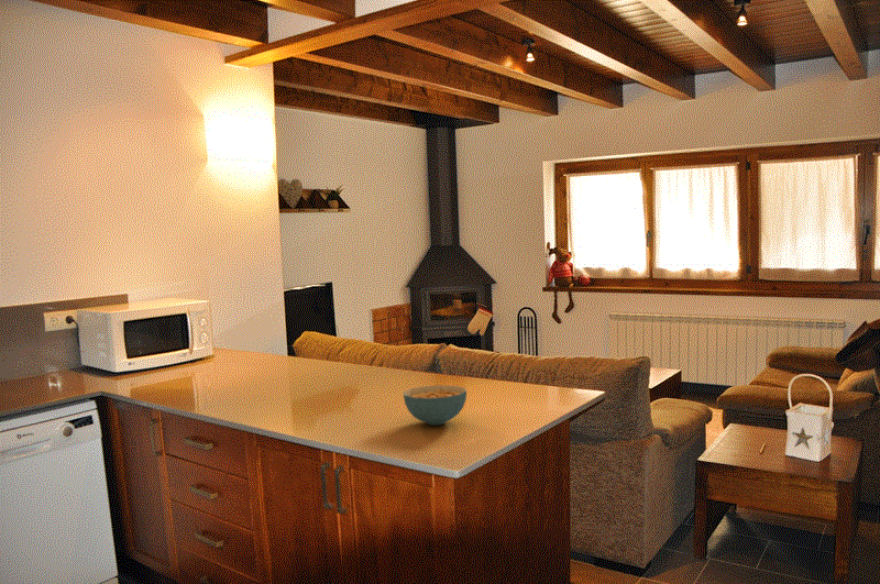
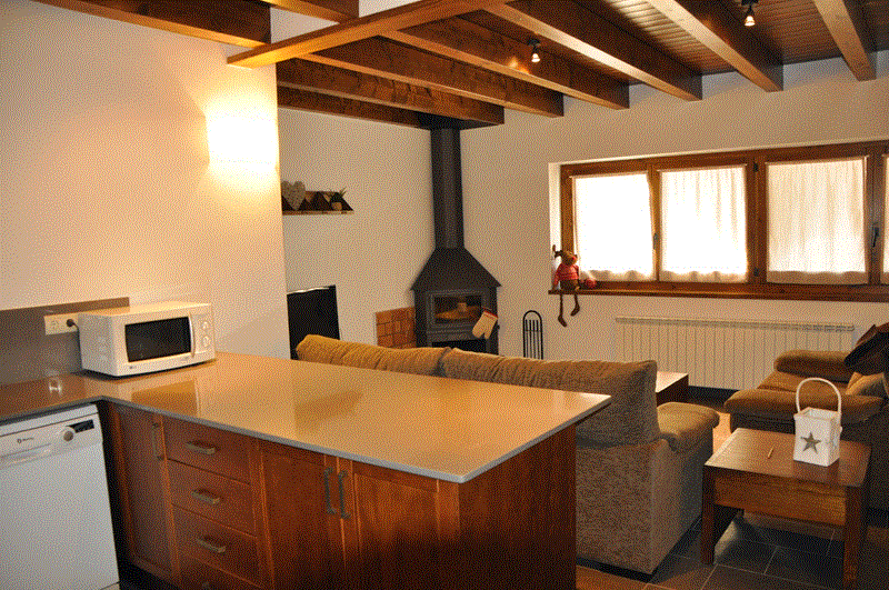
- cereal bowl (435, 407)
